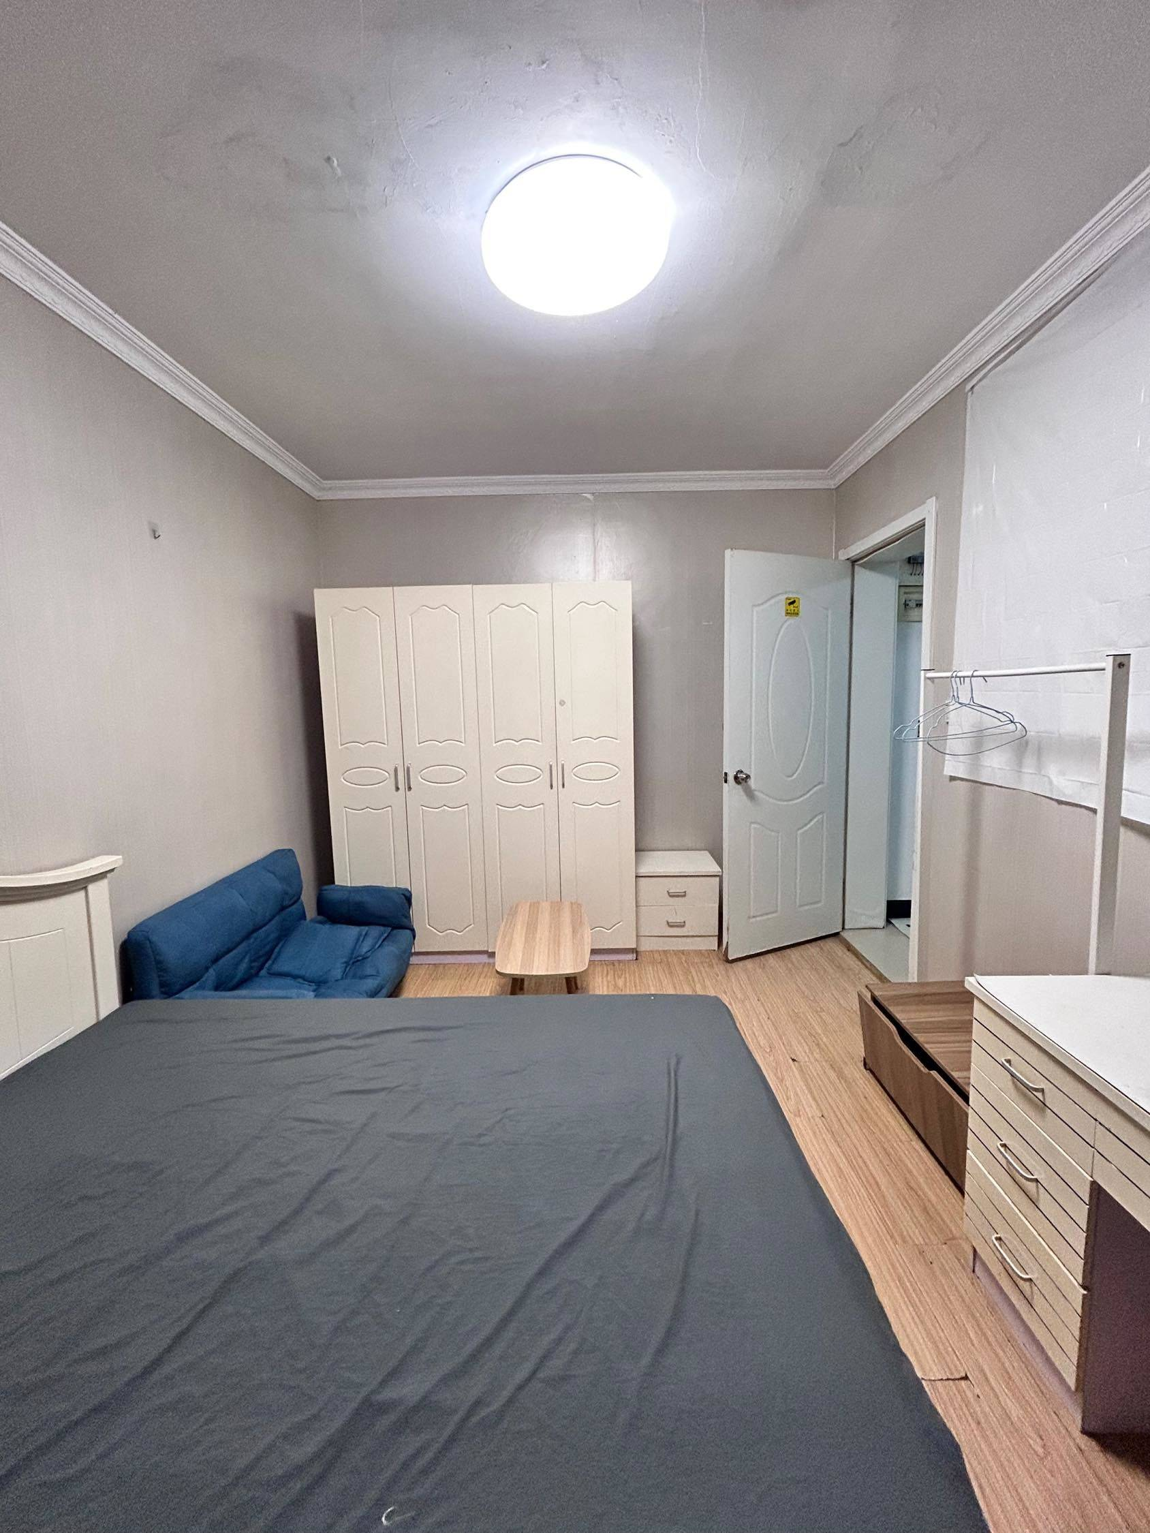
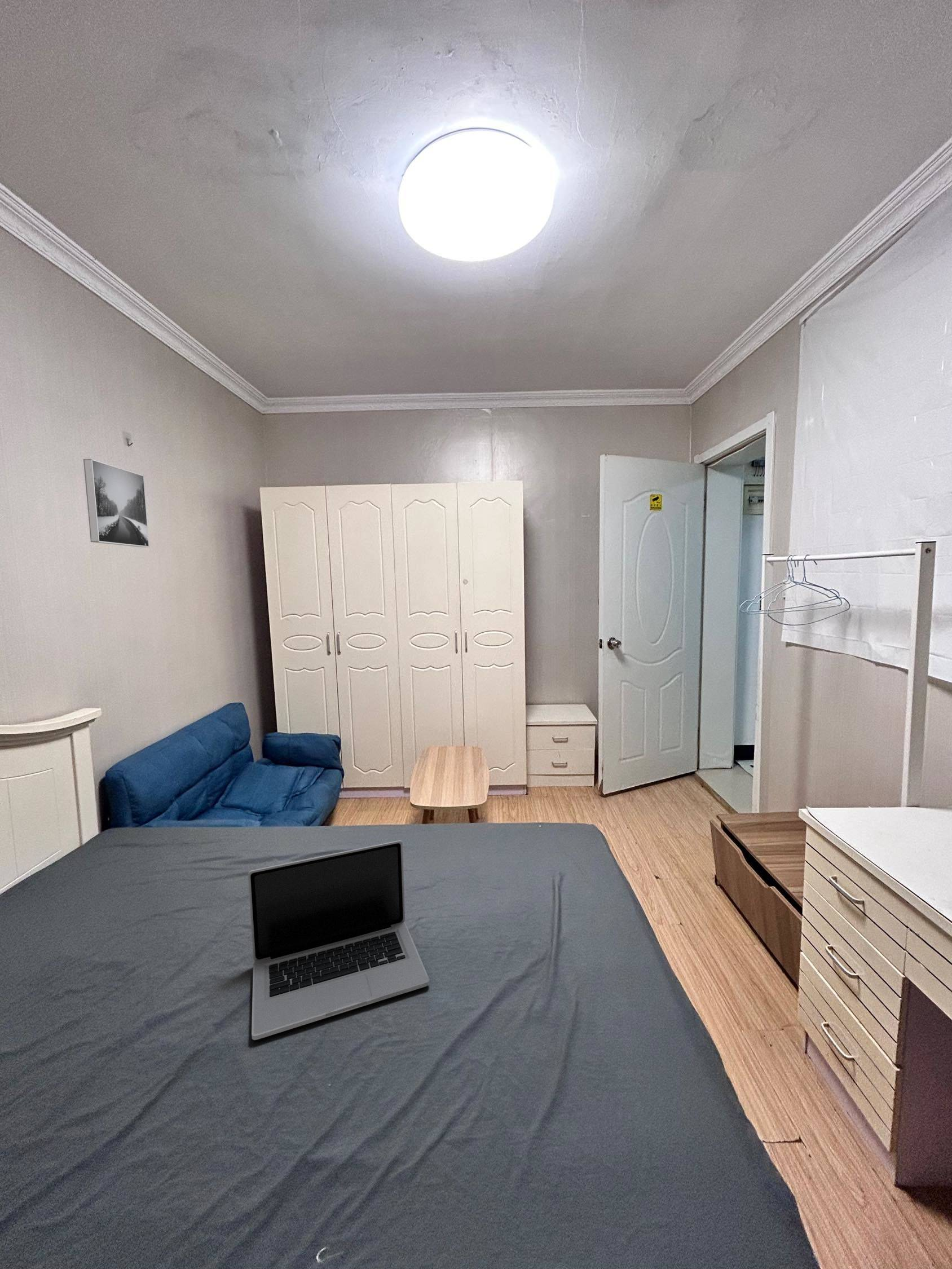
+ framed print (118, 506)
+ laptop (337, 928)
